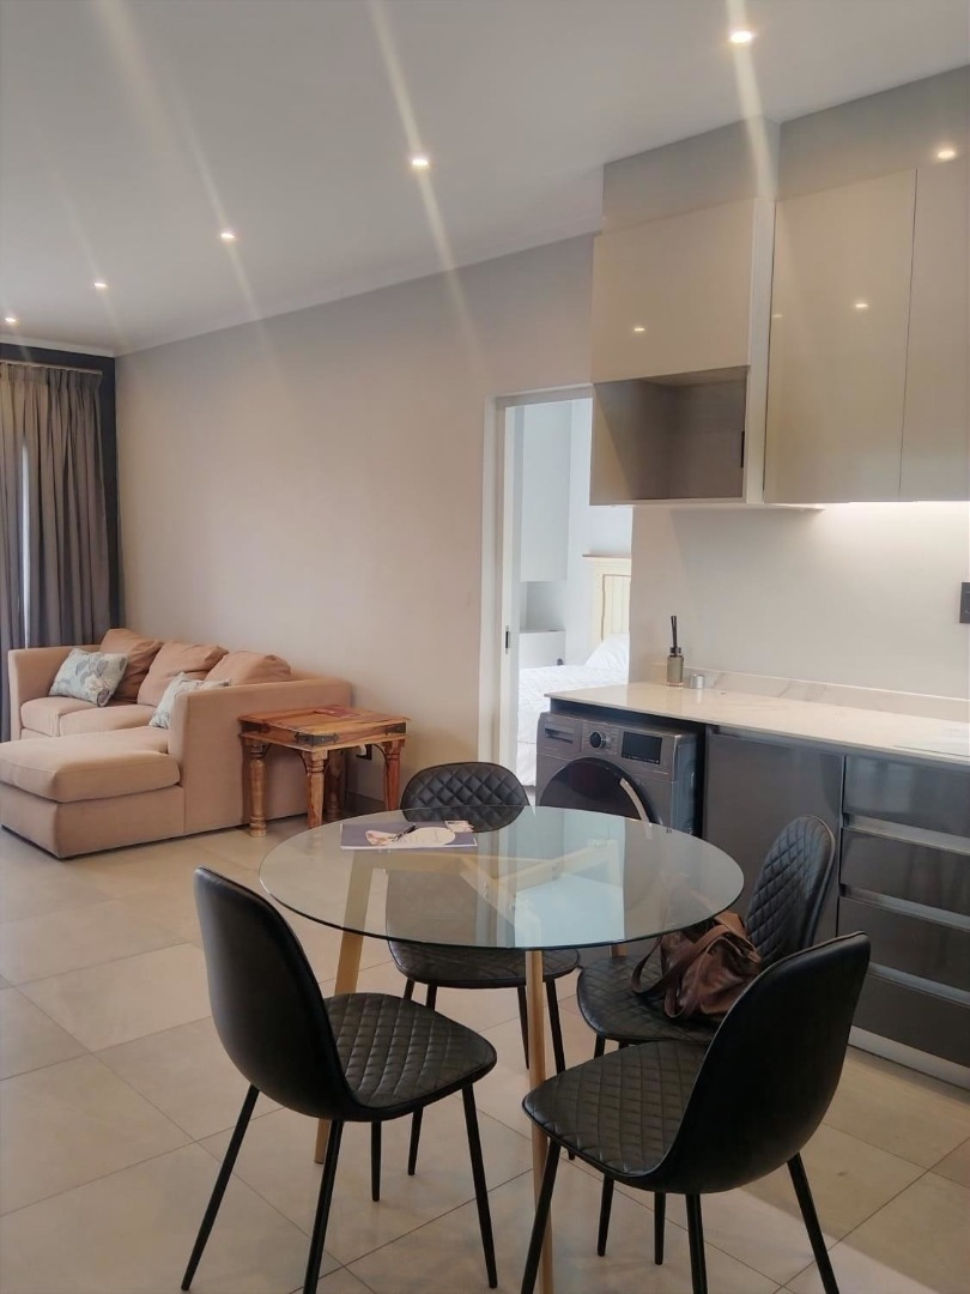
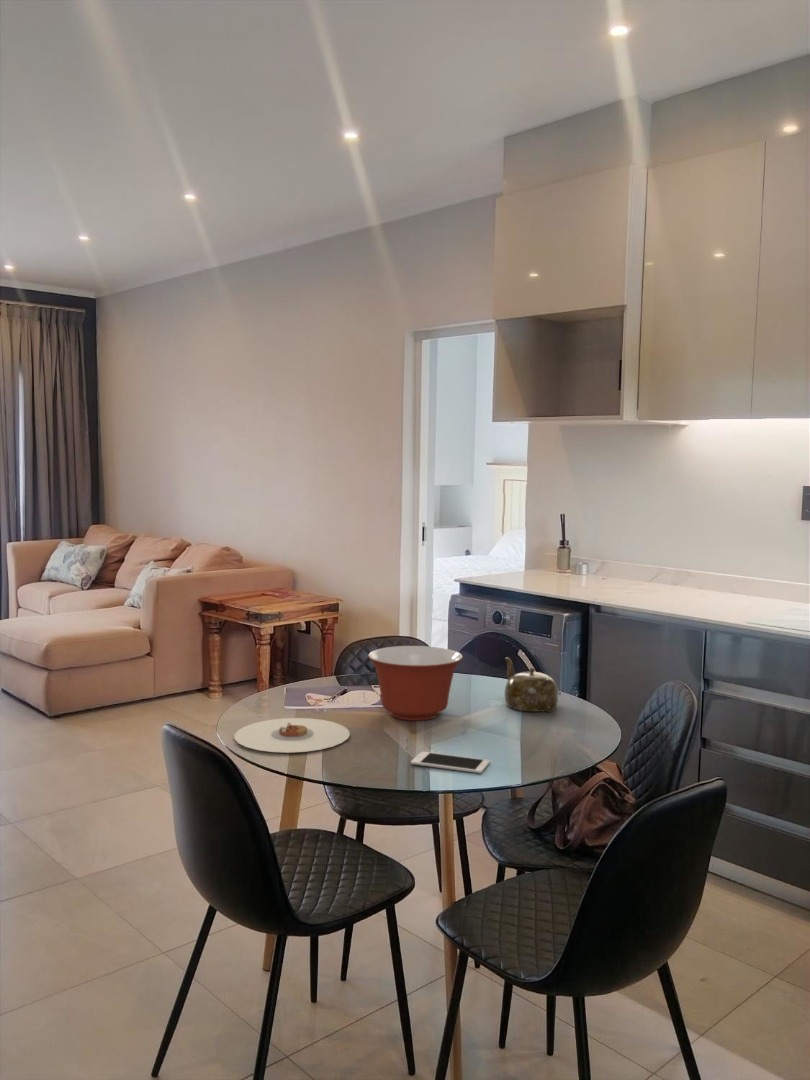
+ plate (292, 730)
+ mixing bowl (414, 684)
+ cell phone (450, 762)
+ teapot (529, 685)
